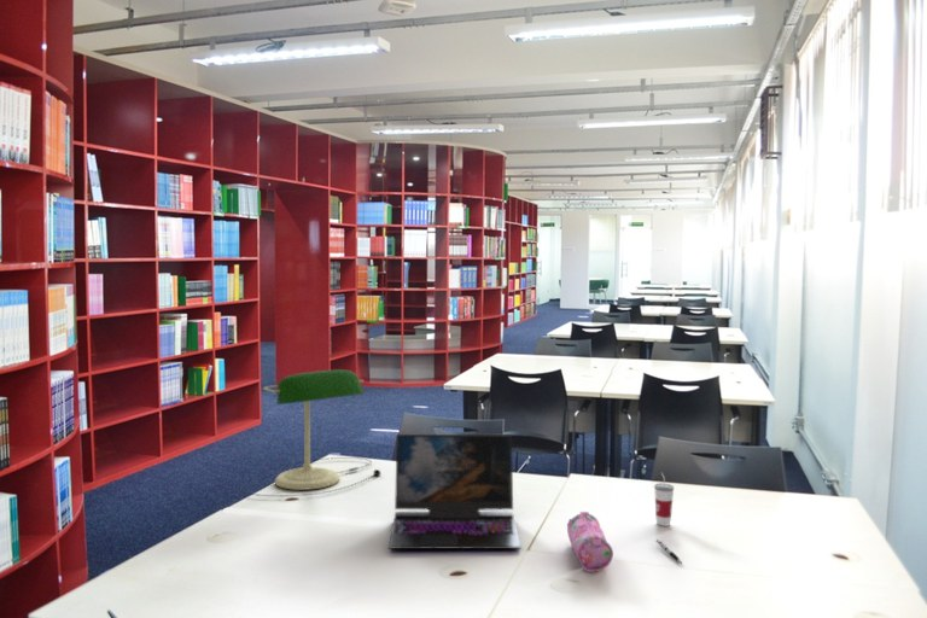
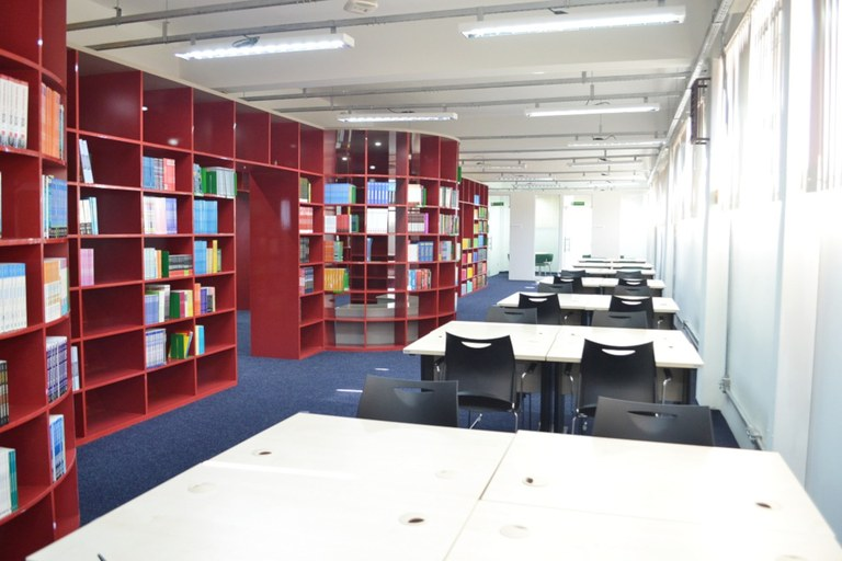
- pen (669, 550)
- pencil case (588, 540)
- cup (664, 497)
- laptop (454, 489)
- desk lamp (309, 424)
